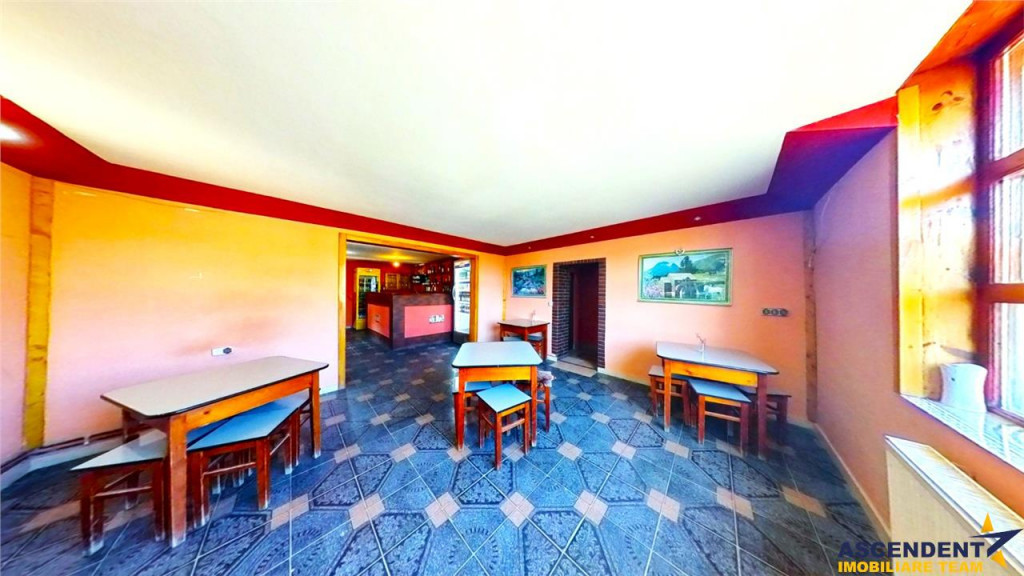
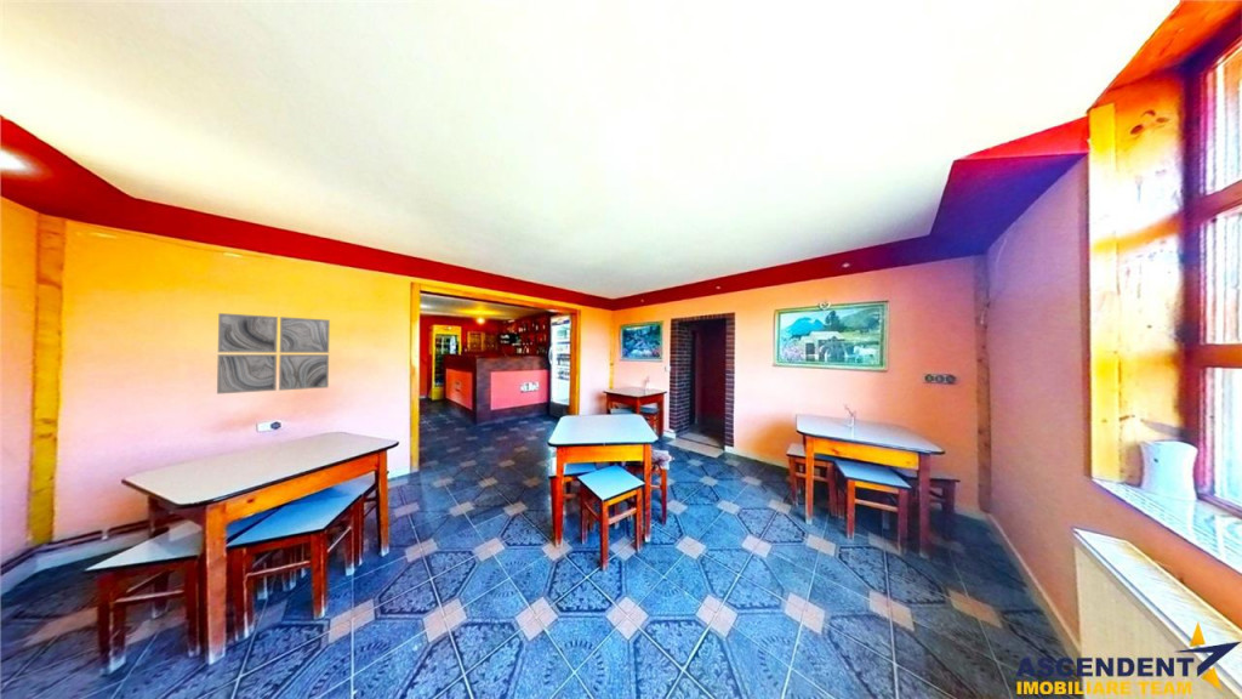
+ wall art (275, 352)
